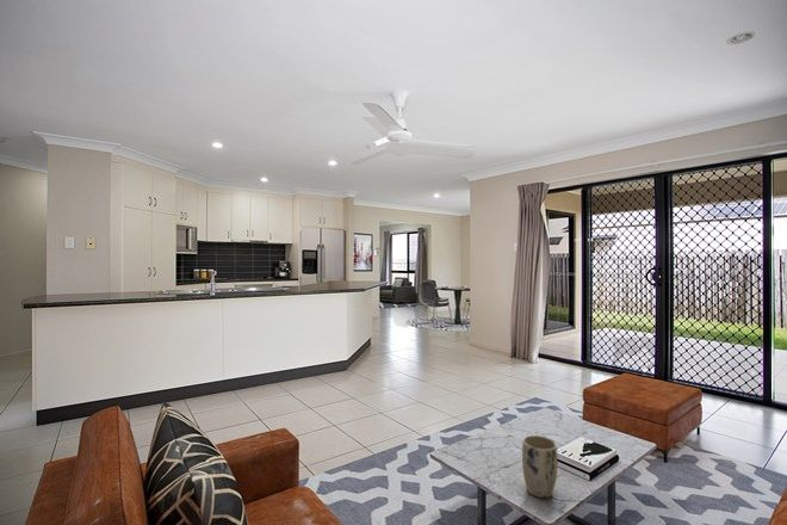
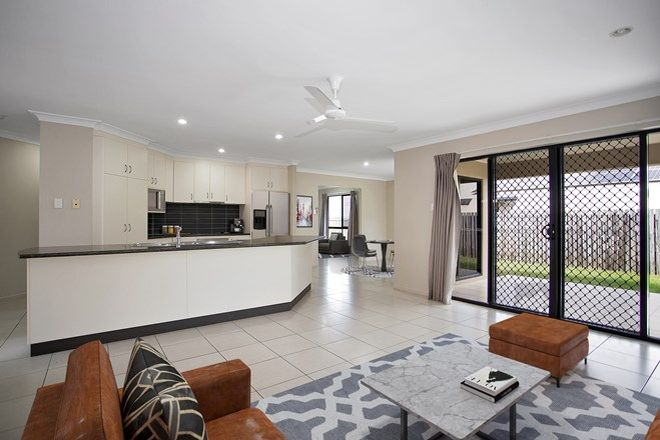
- plant pot (539, 467)
